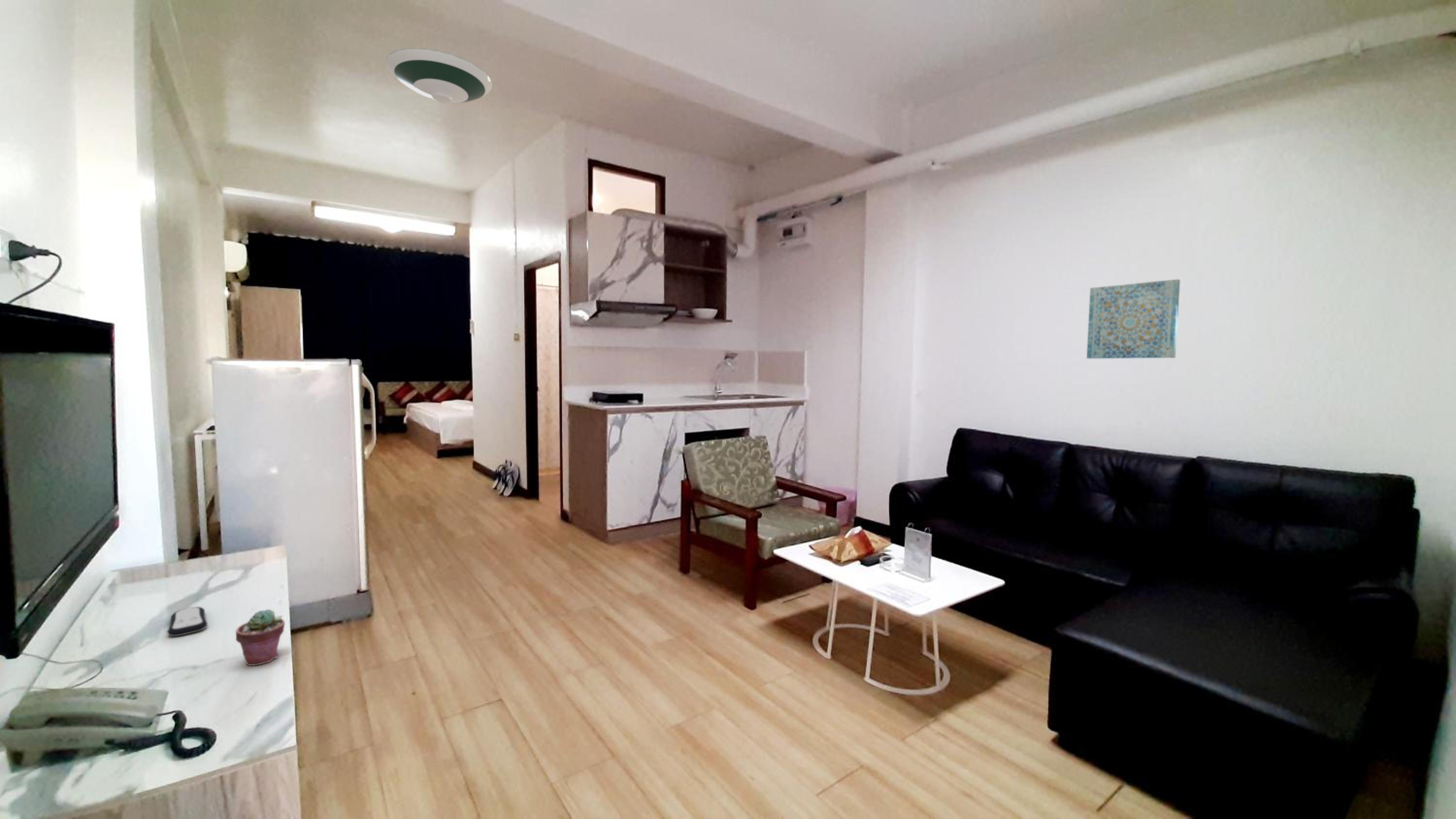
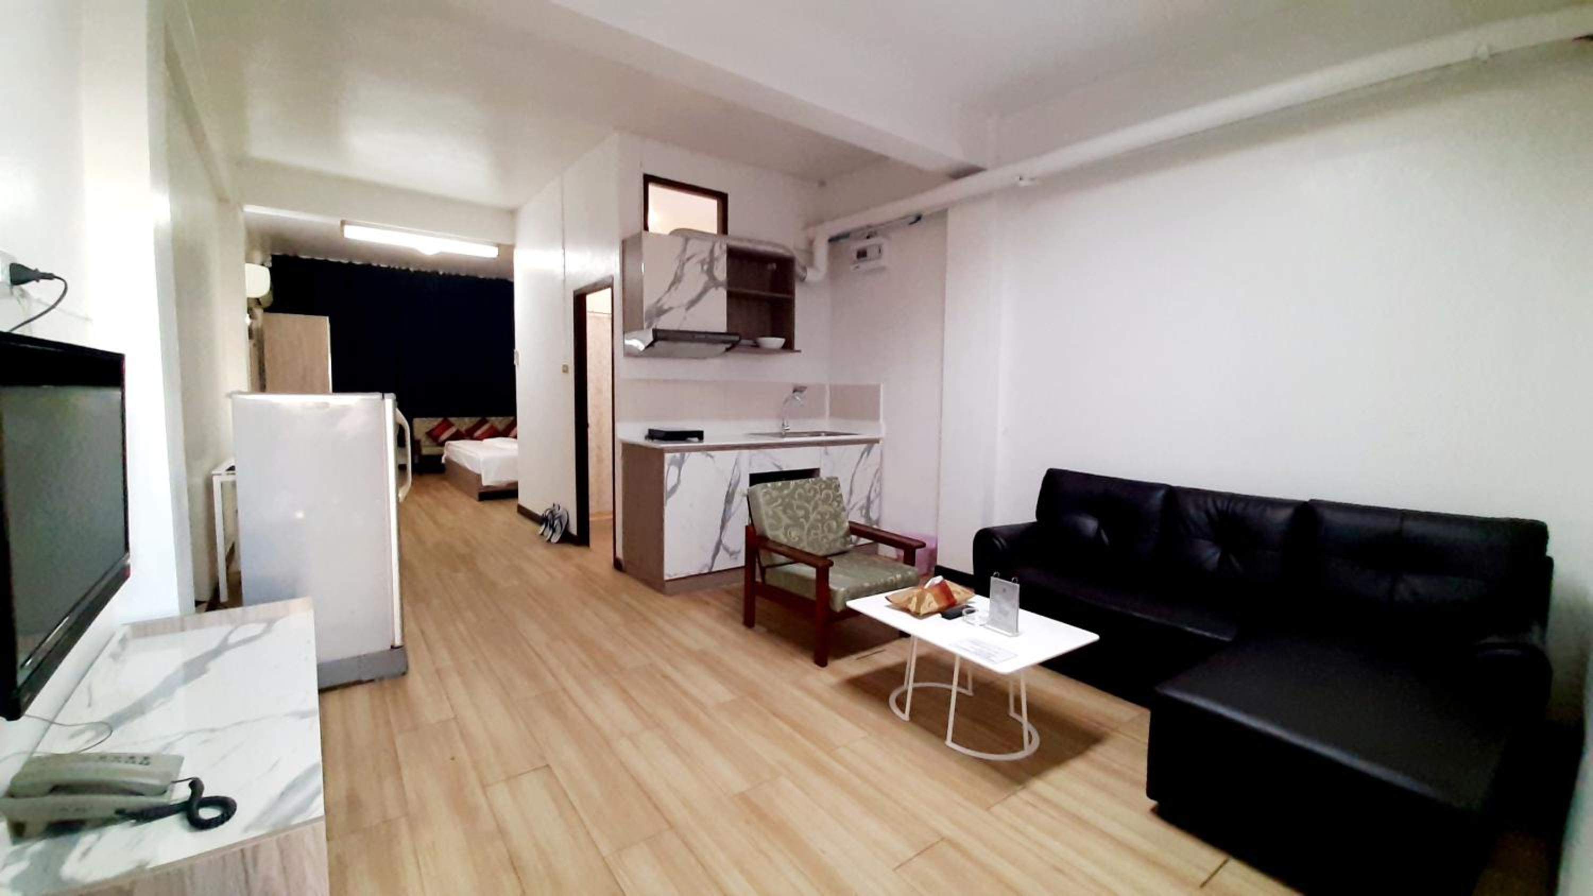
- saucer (441, 87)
- wall art (1131, 321)
- potted succulent (261, 635)
- remote control (188, 620)
